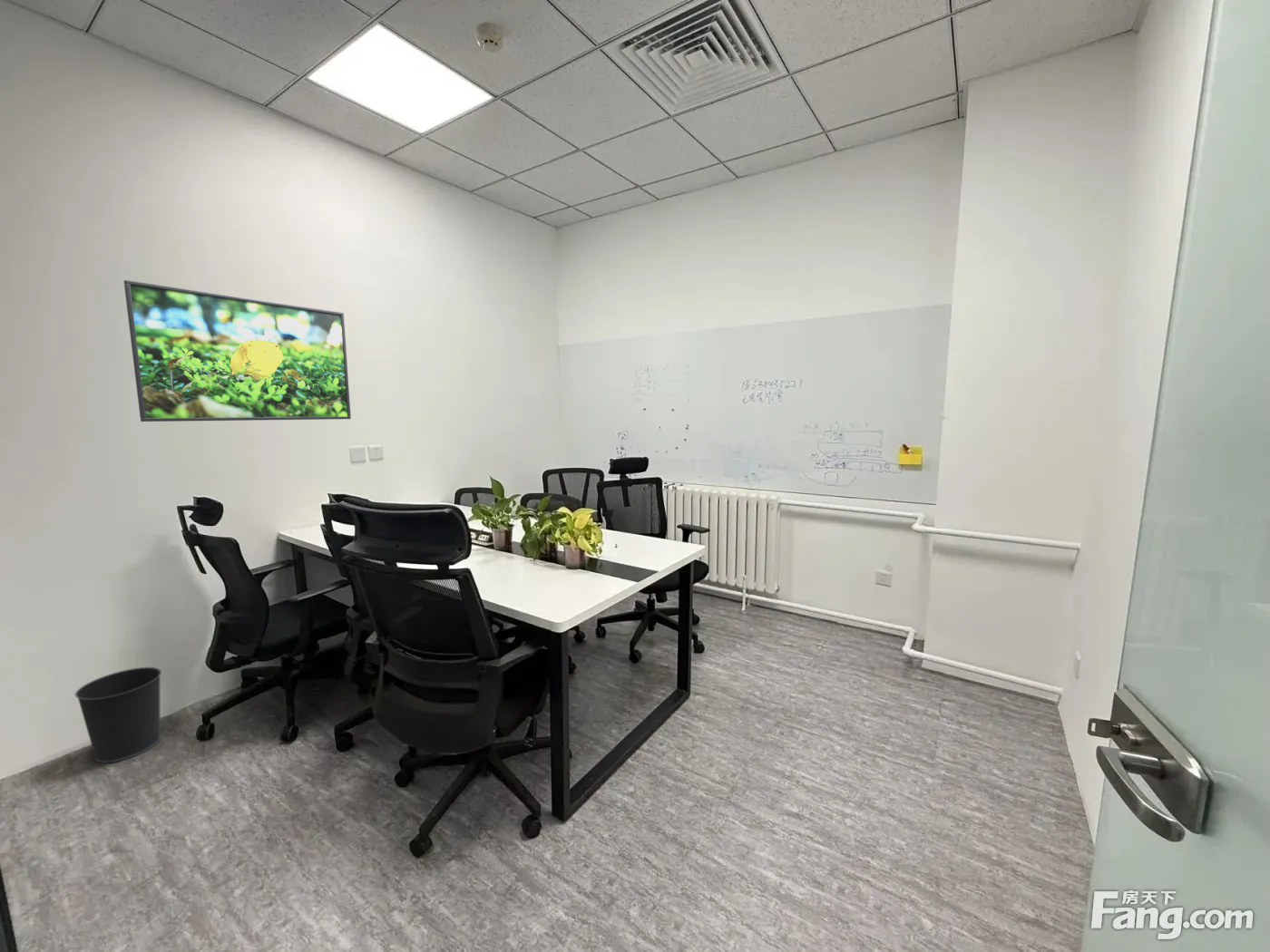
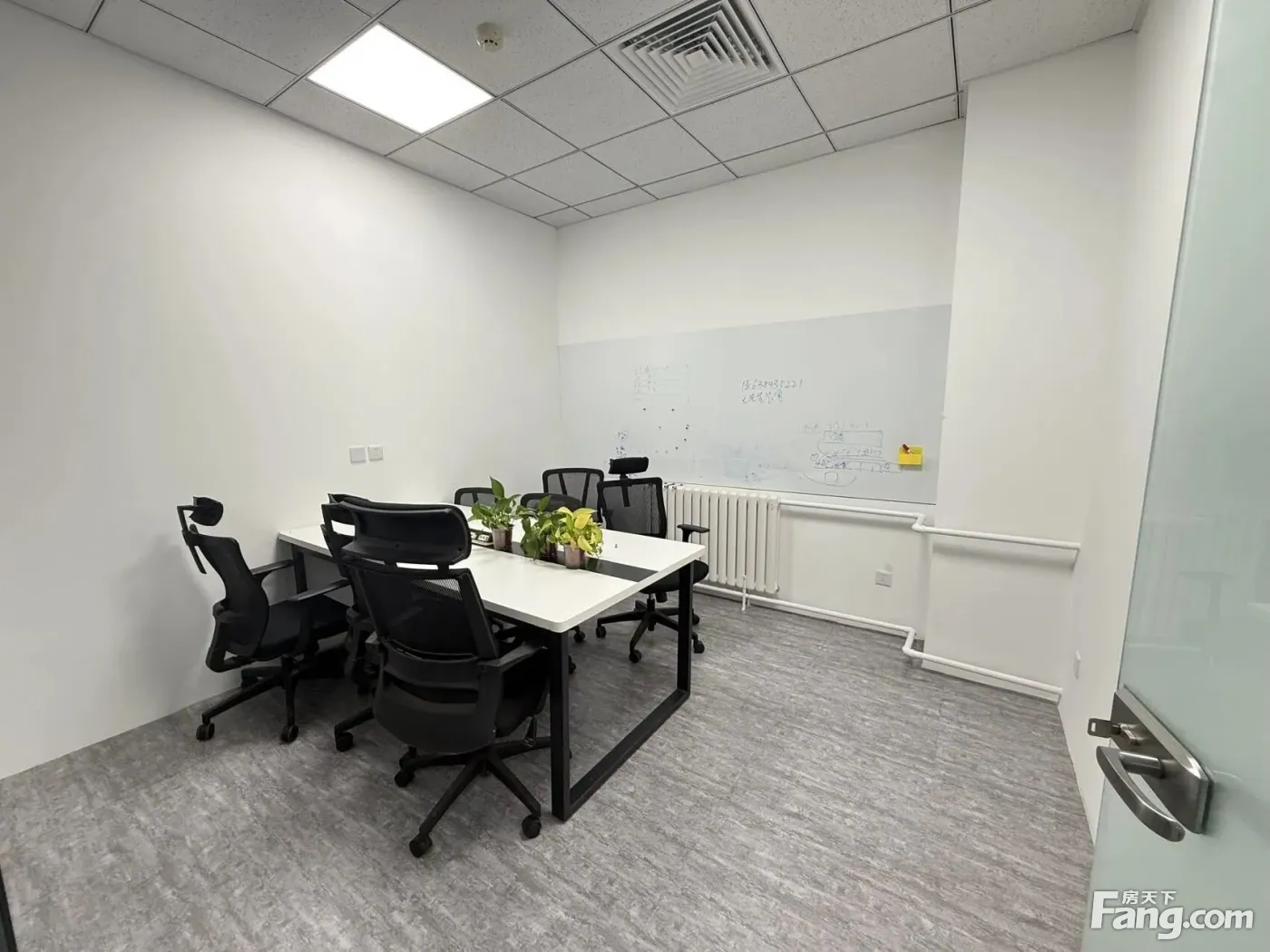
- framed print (254, 360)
- wastebasket (124, 714)
